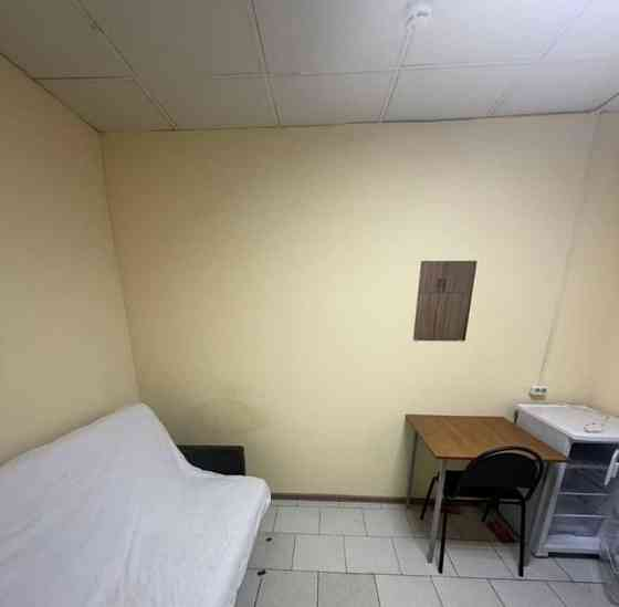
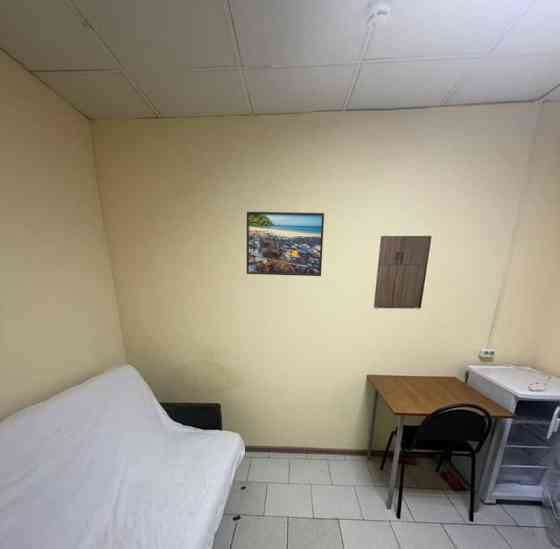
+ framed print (284, 244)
